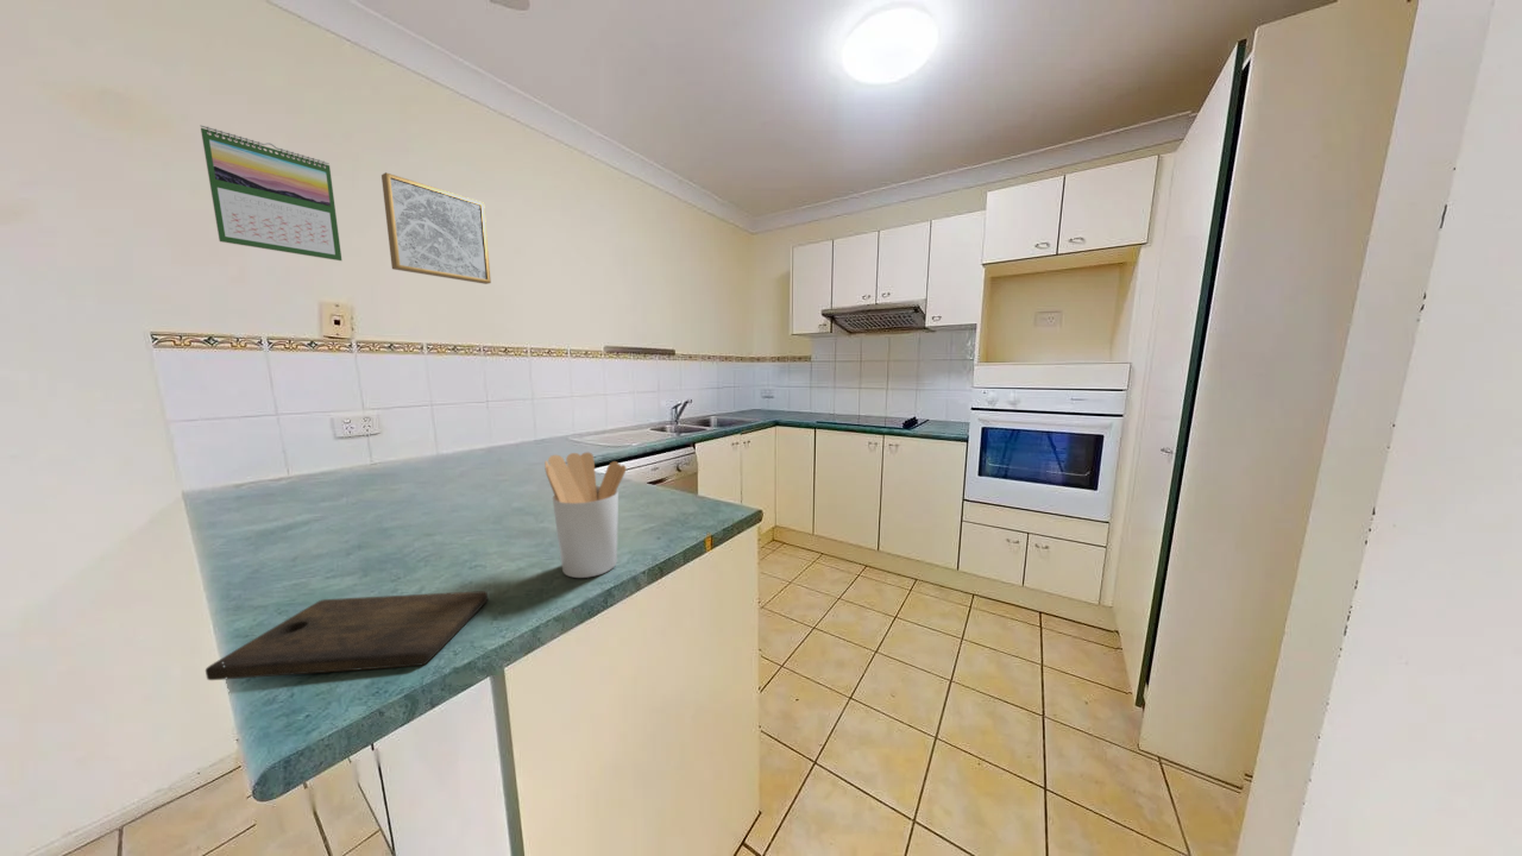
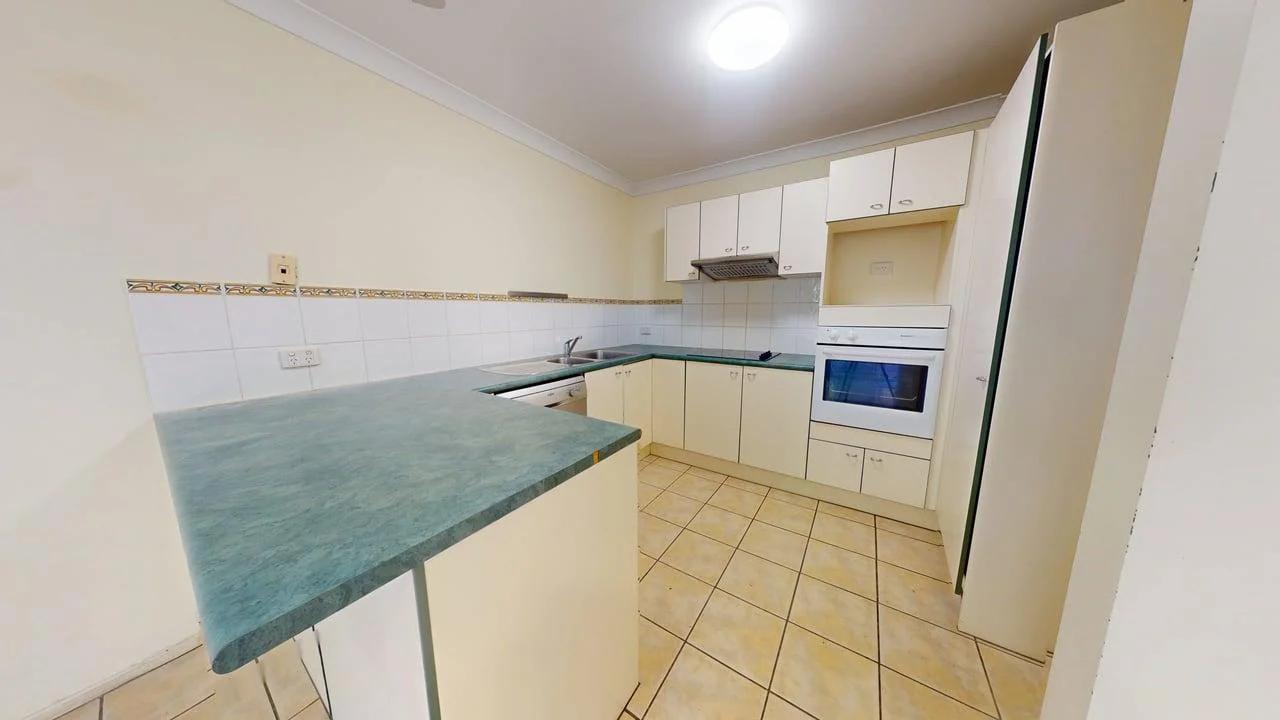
- utensil holder (581, 508)
- cutting board (367, 629)
- wall art (440, 233)
- calendar (277, 197)
